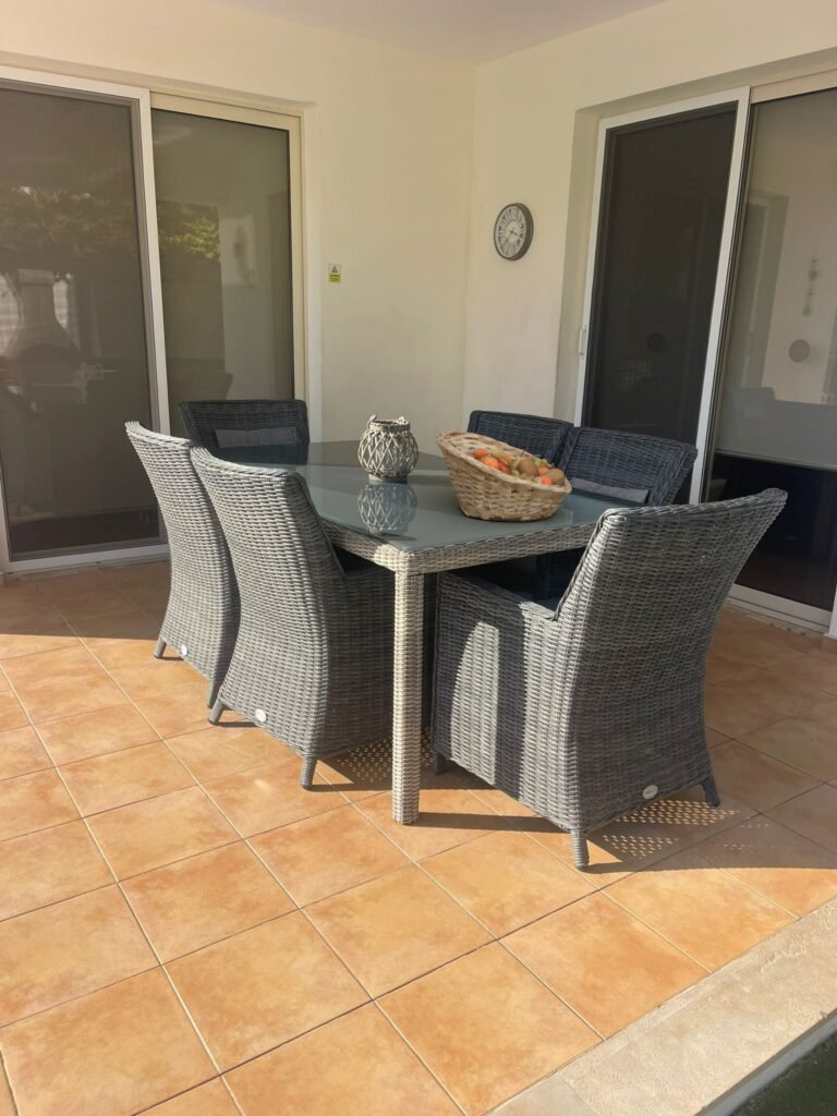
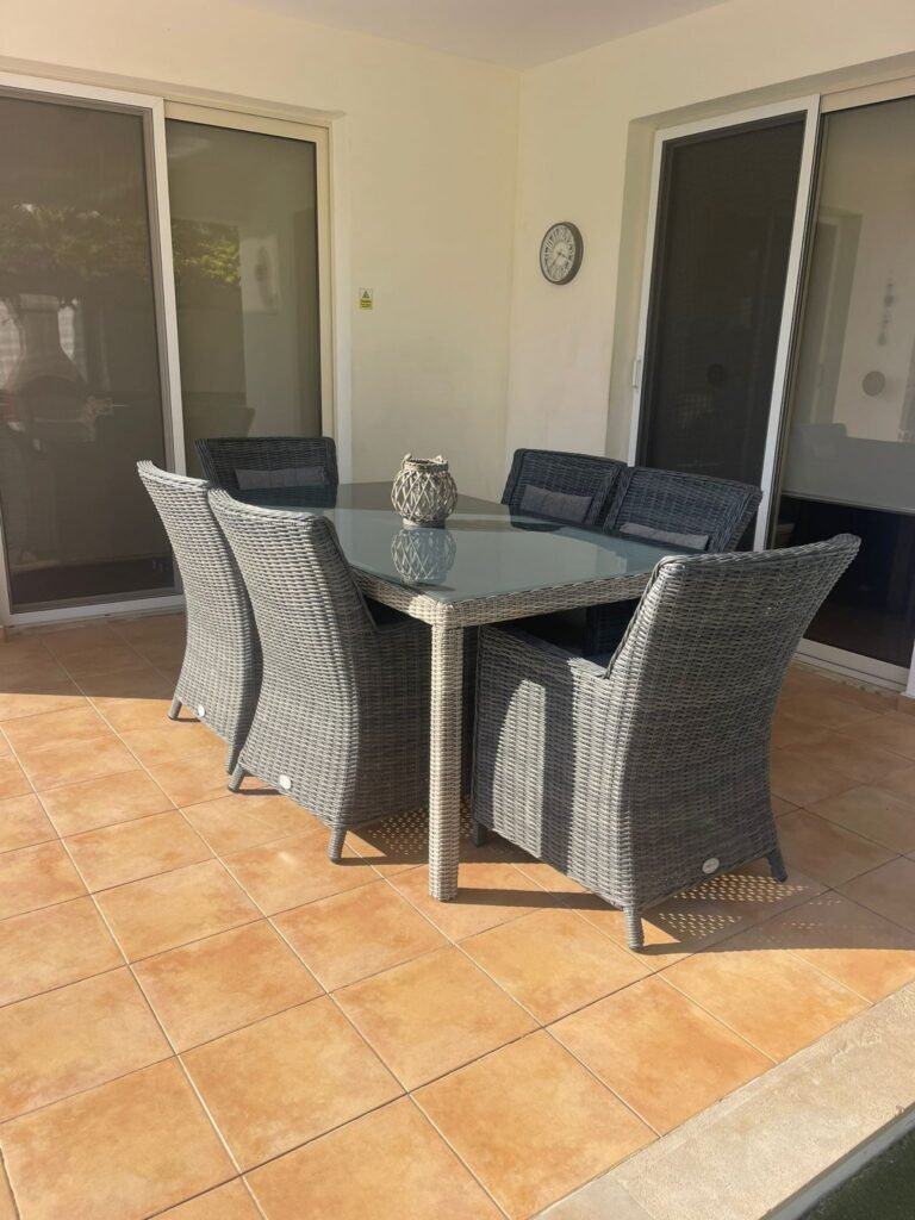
- fruit basket (502, 473)
